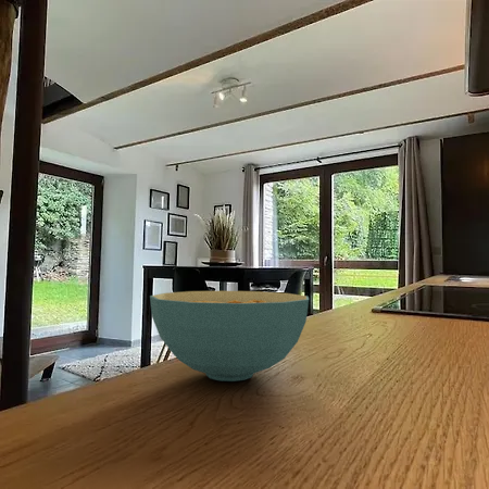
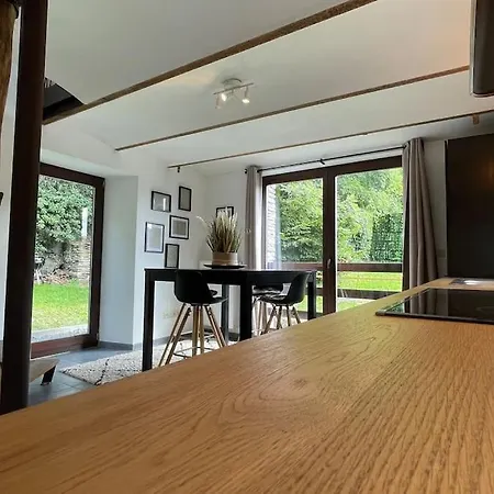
- cereal bowl (229, 335)
